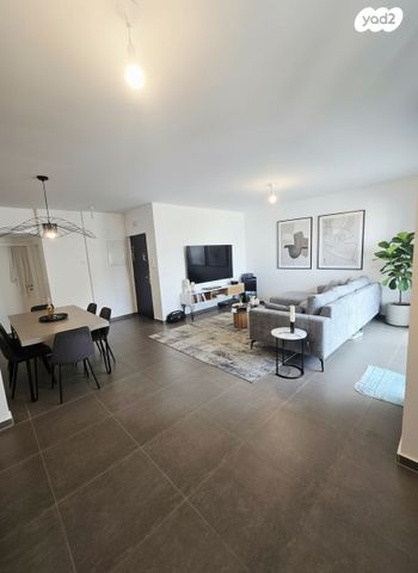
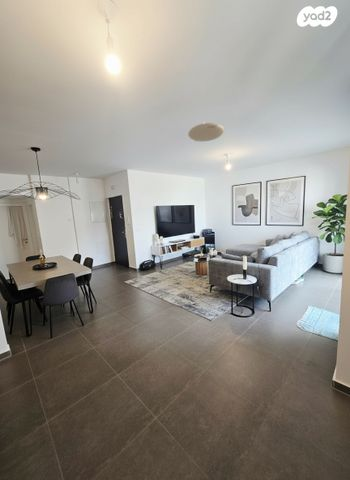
+ ceiling light (205, 129)
